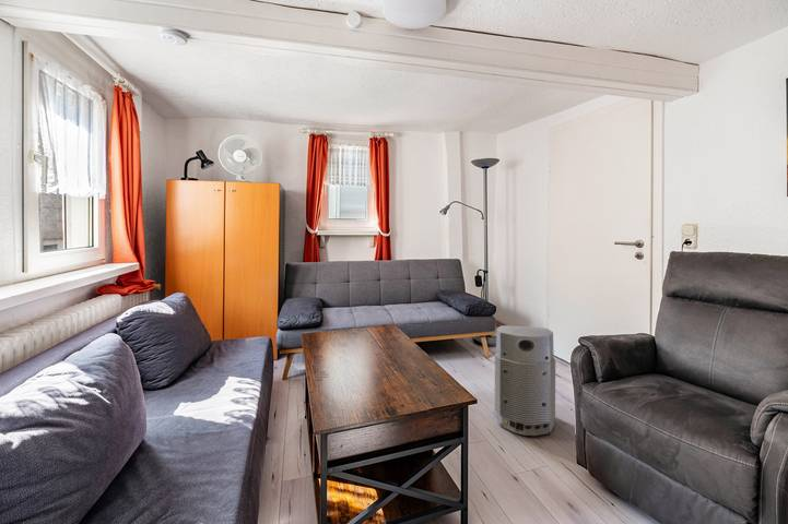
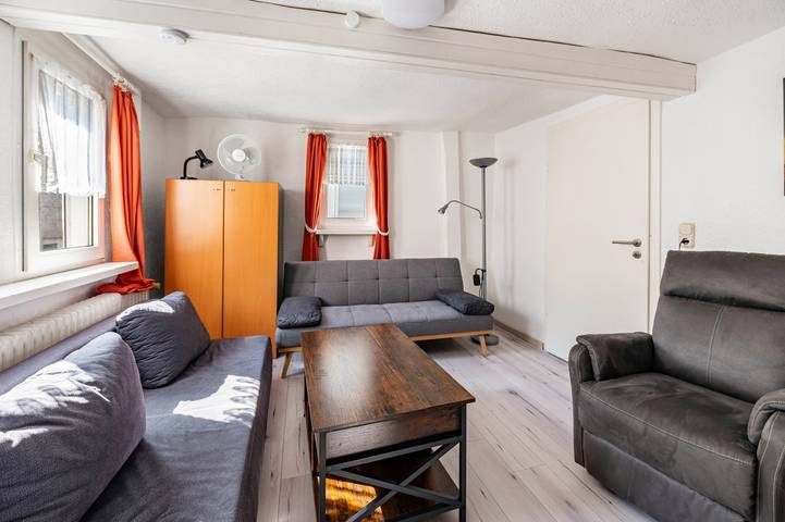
- air purifier (524, 376)
